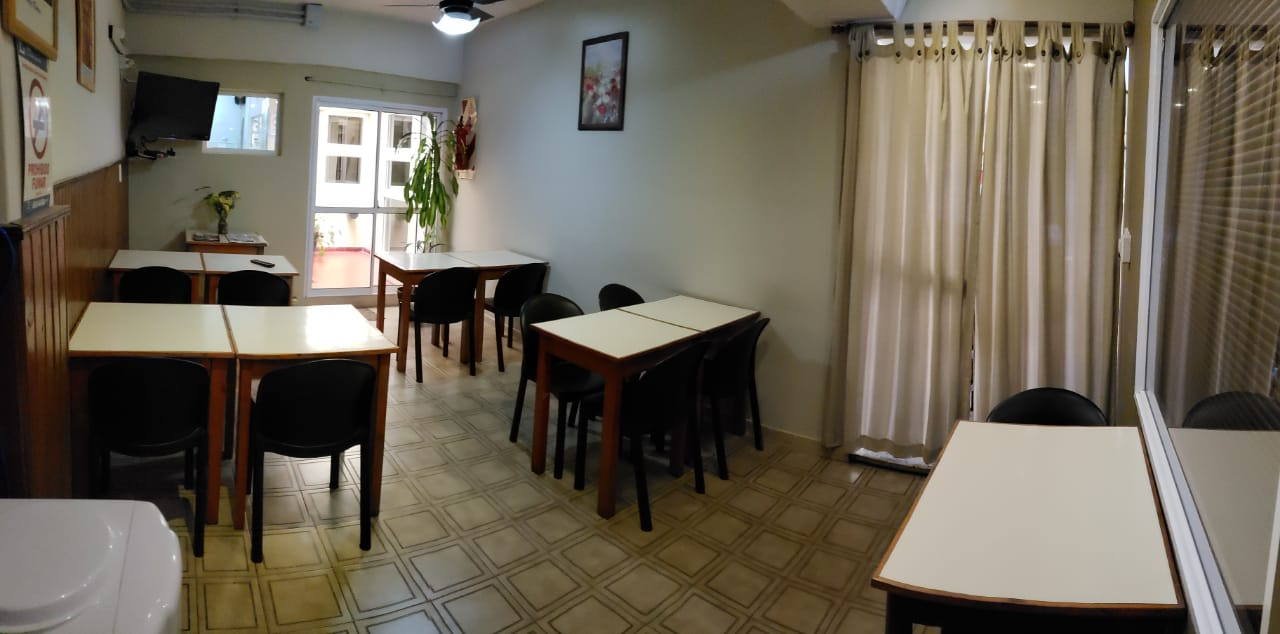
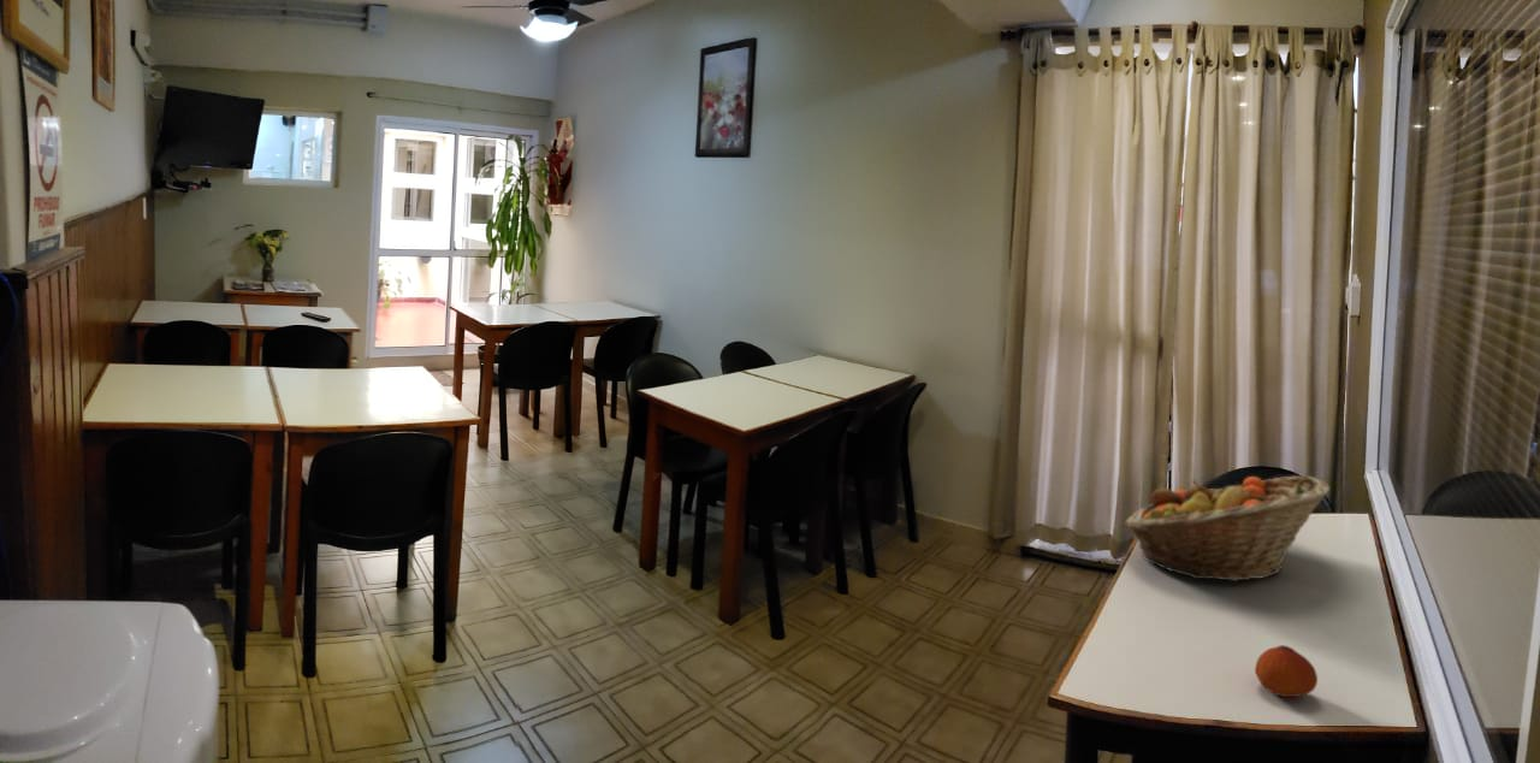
+ fruit (1286, 670)
+ fruit basket (1222, 517)
